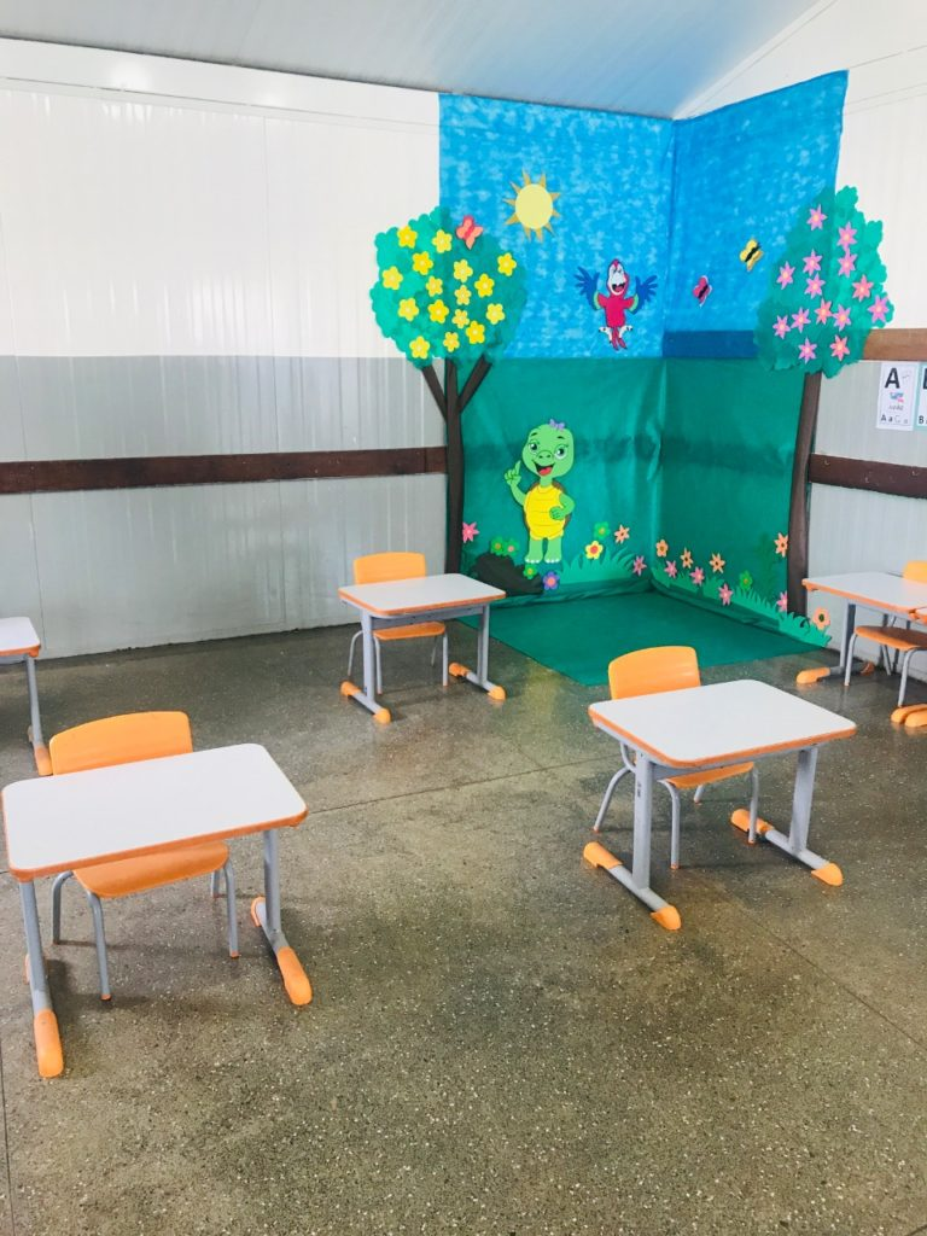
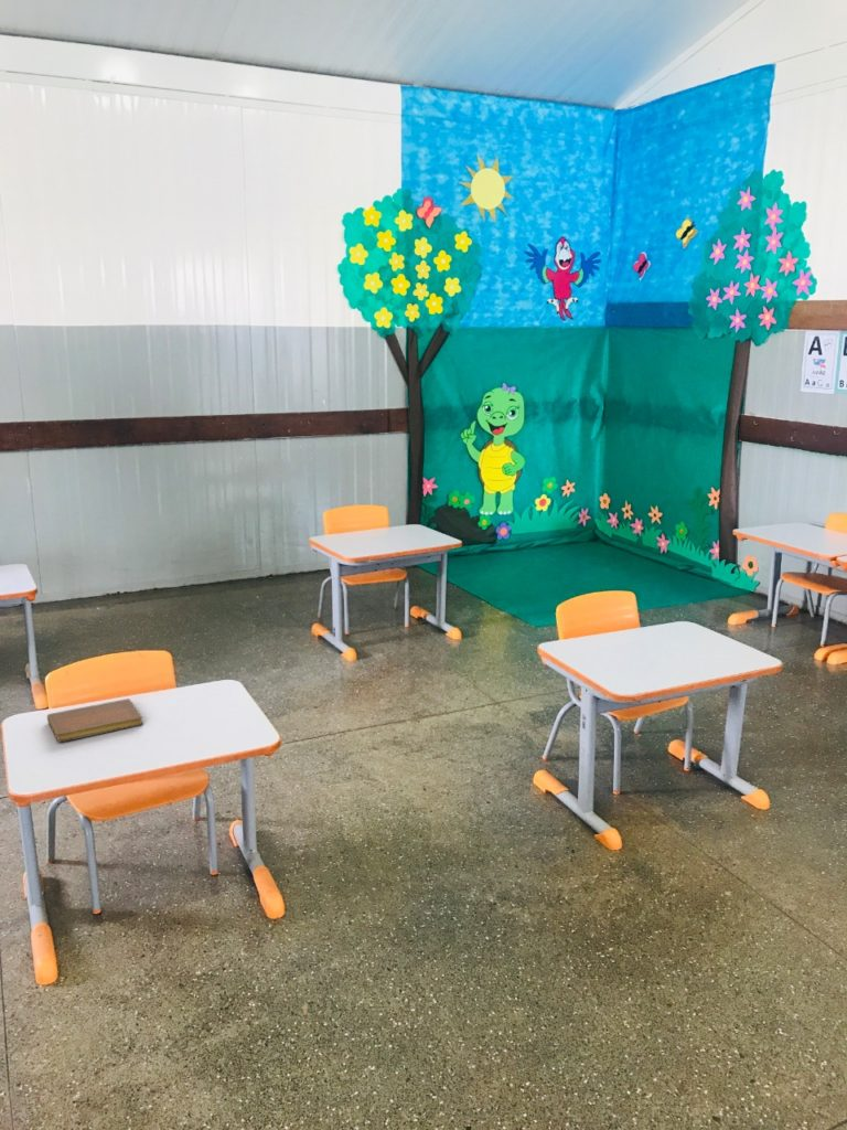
+ notebook (95, 718)
